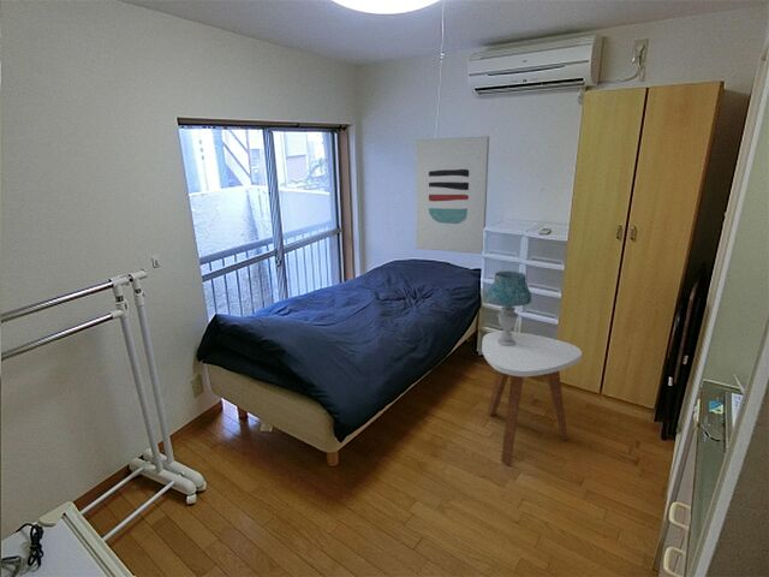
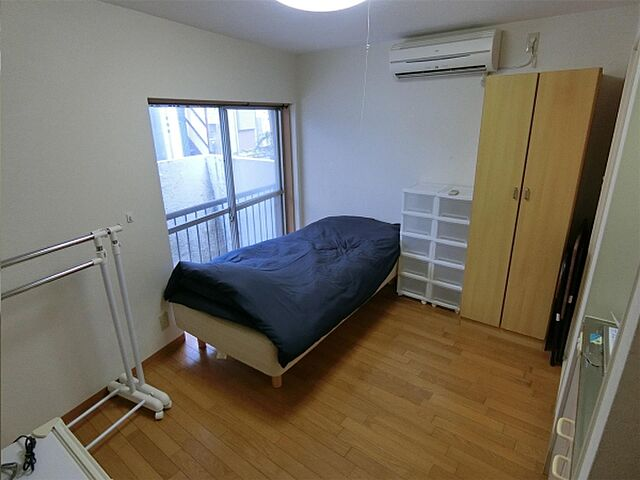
- table lamp (507, 309)
- wall art (449, 196)
- side table (520, 392)
